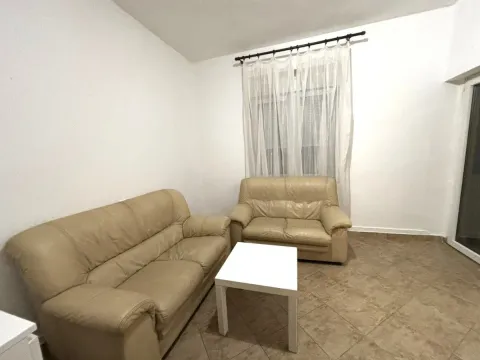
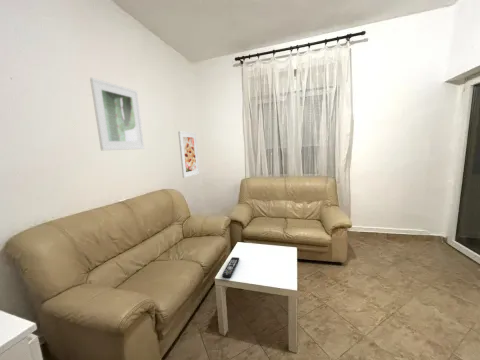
+ remote control (231, 266)
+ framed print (189, 154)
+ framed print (120, 118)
